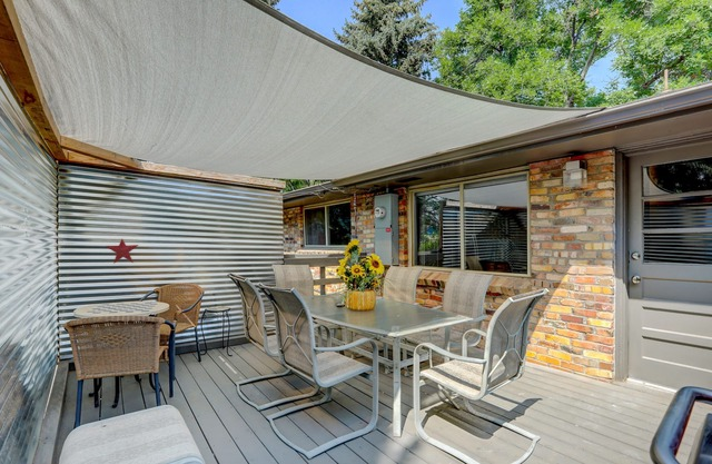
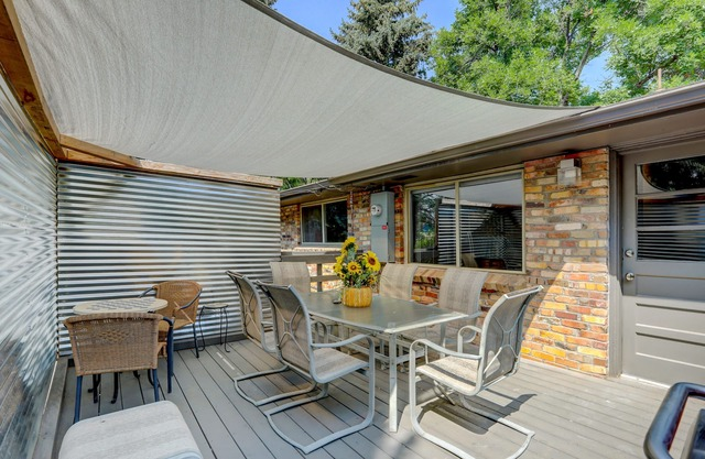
- decorative star (122, 250)
